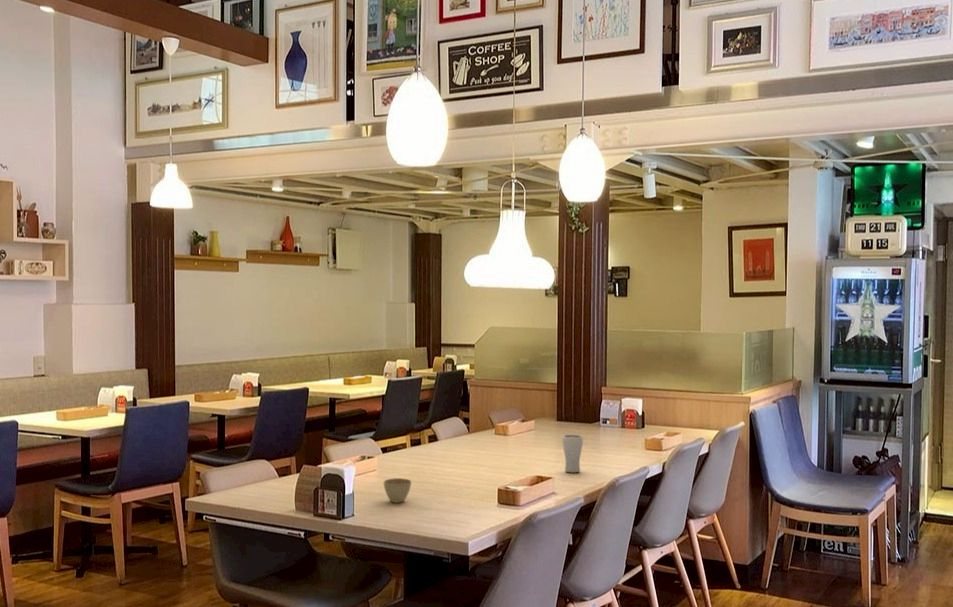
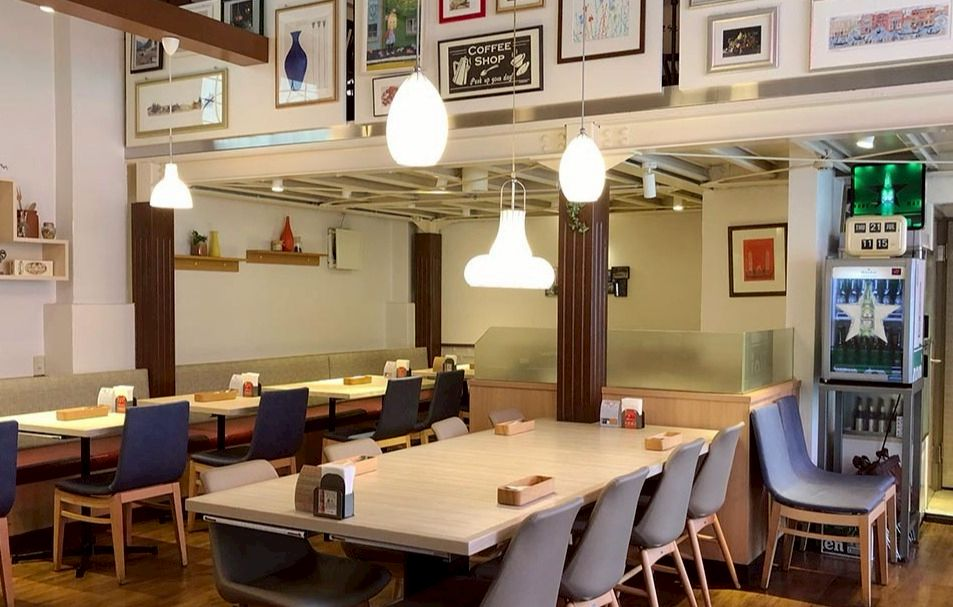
- flower pot (397, 491)
- drinking glass (572, 453)
